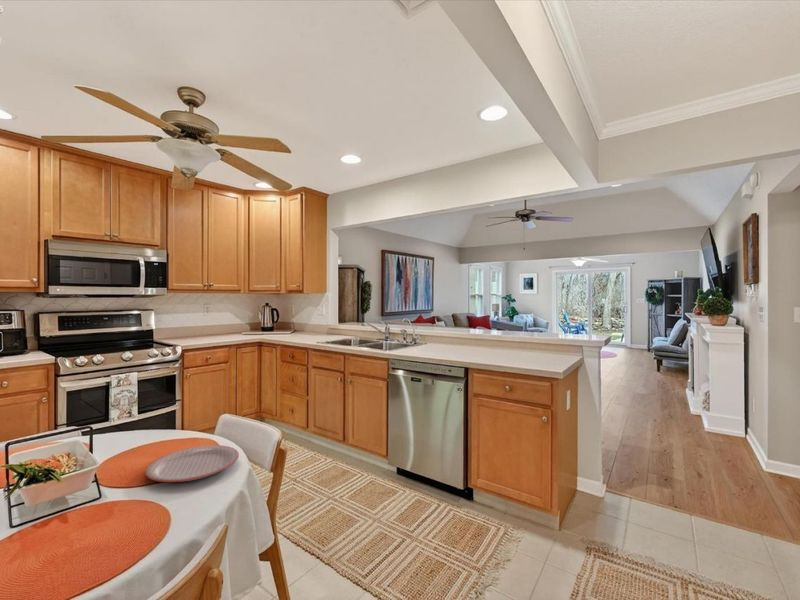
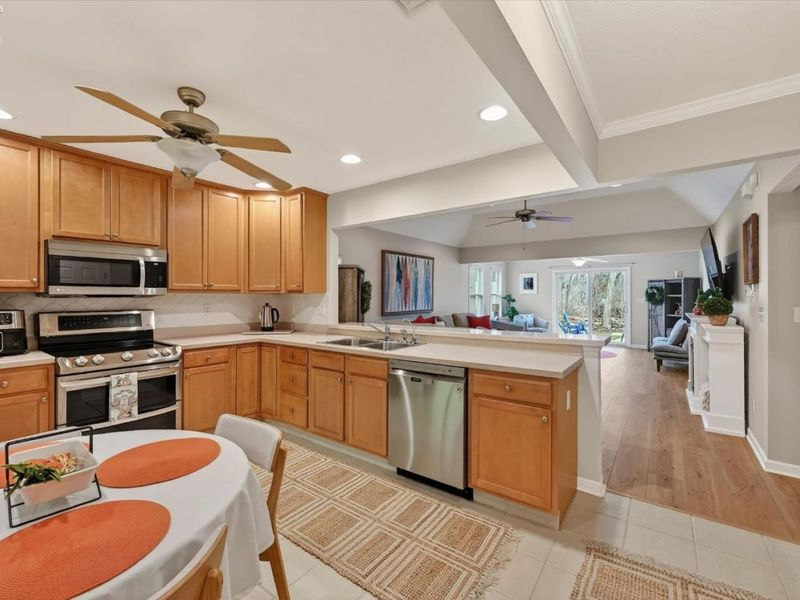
- plate (194, 464)
